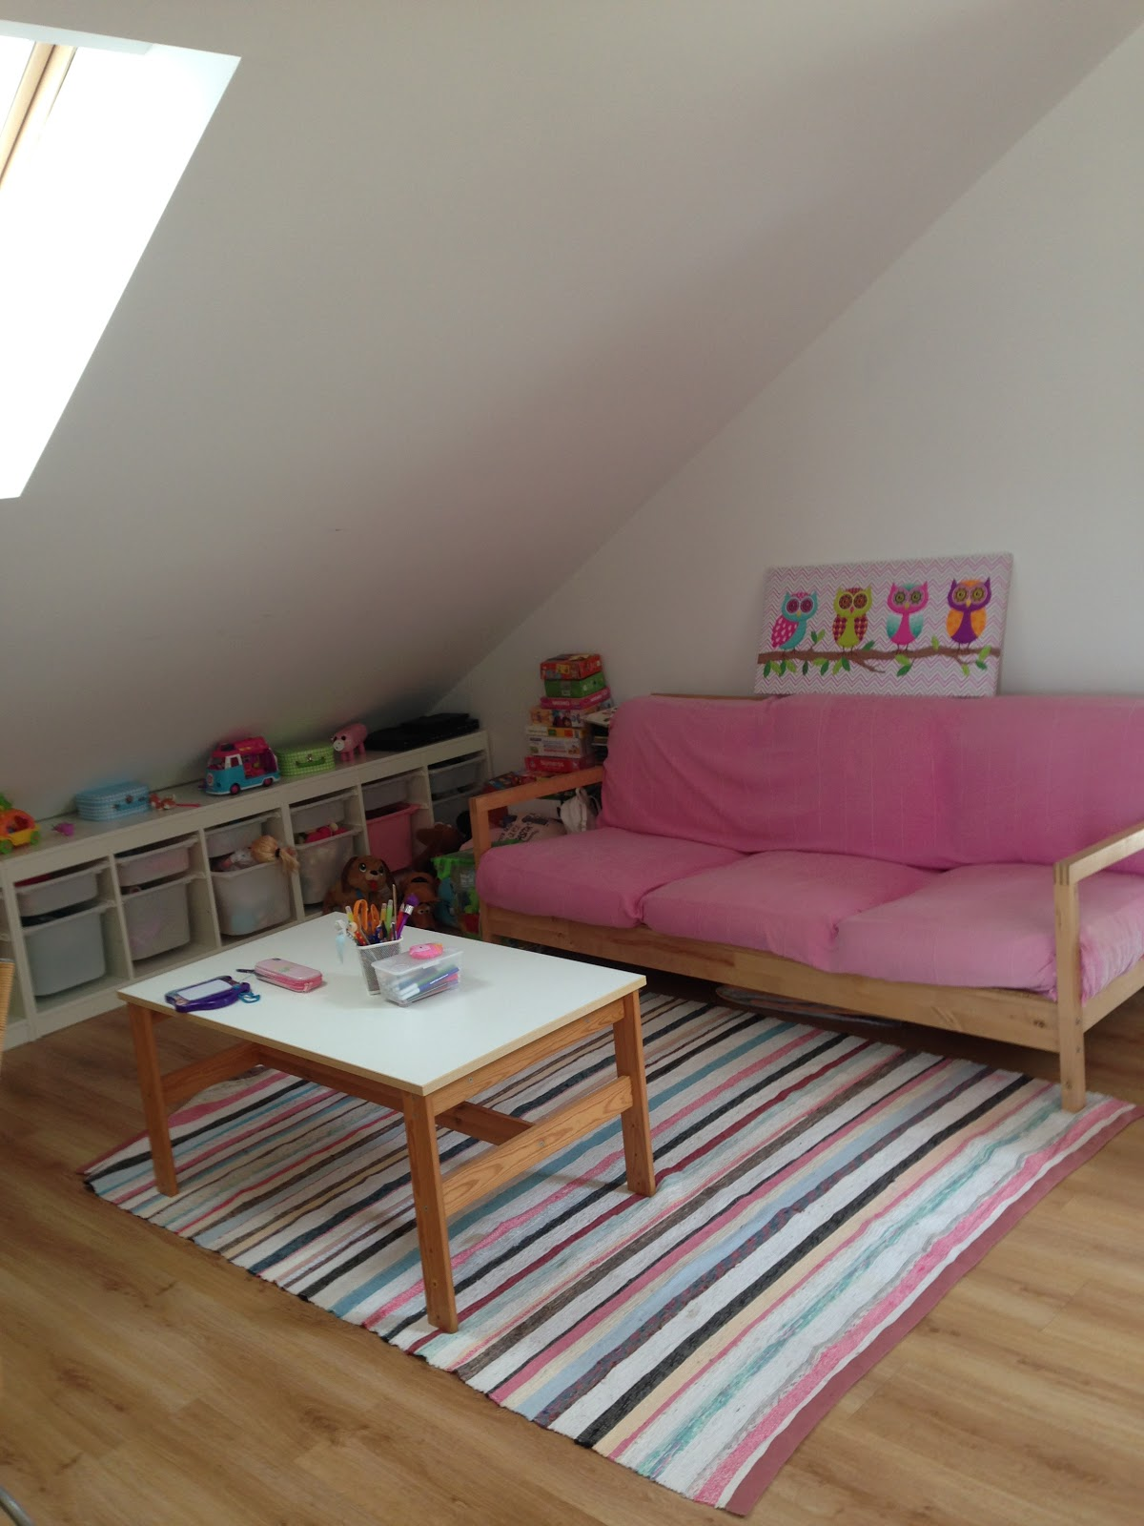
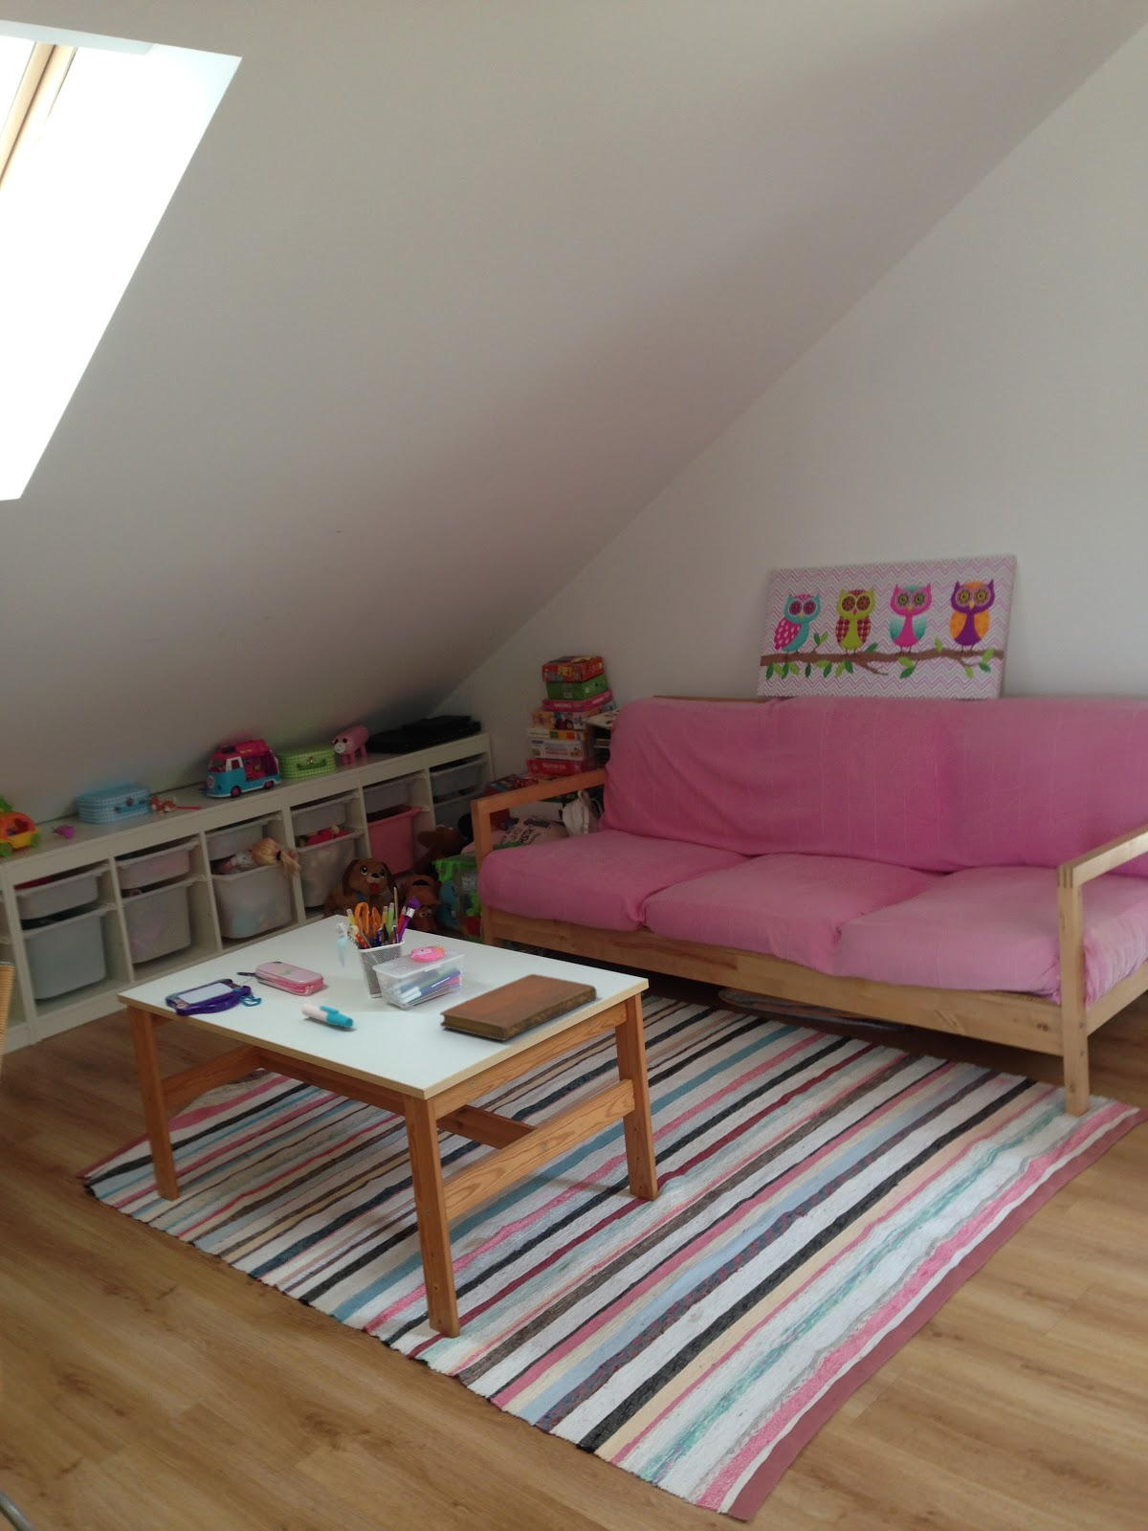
+ notebook (519, 1004)
+ marker pen (327, 1015)
